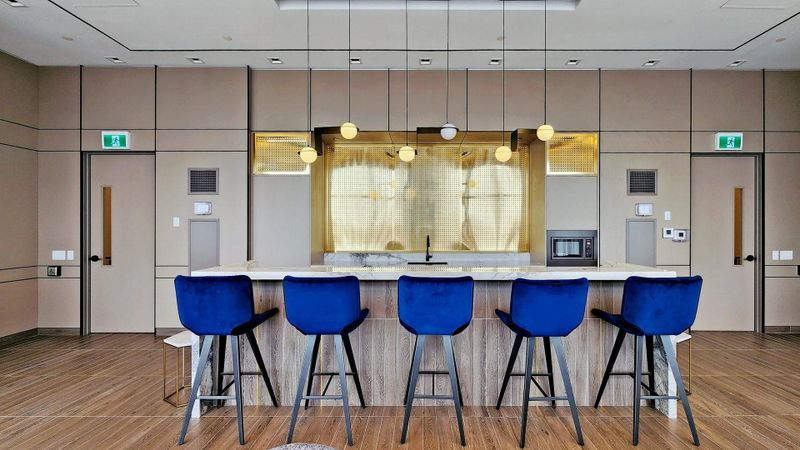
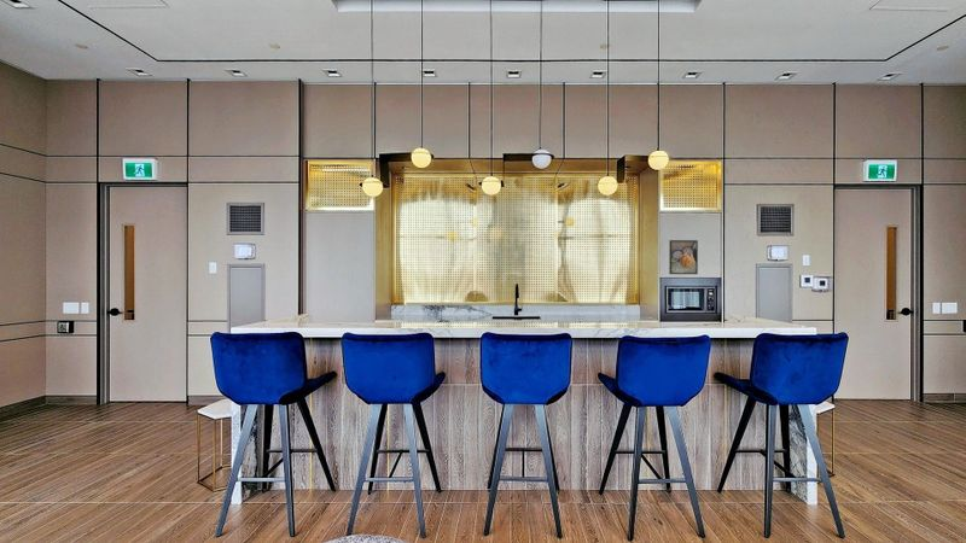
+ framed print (683, 257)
